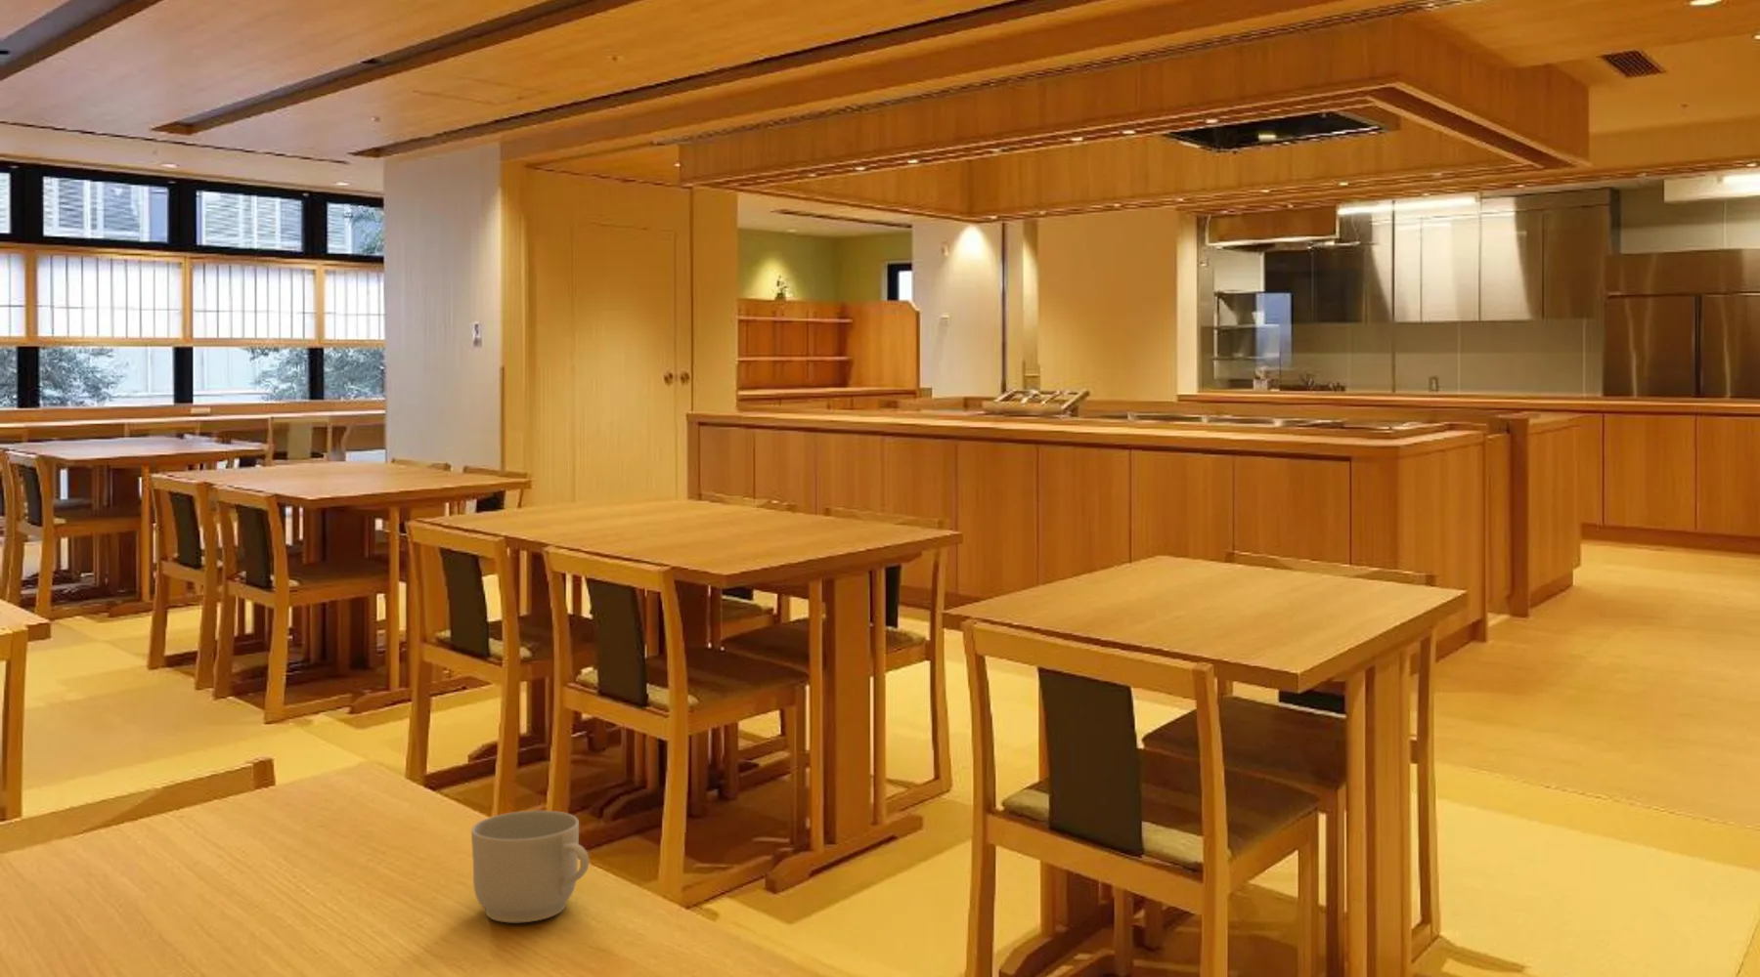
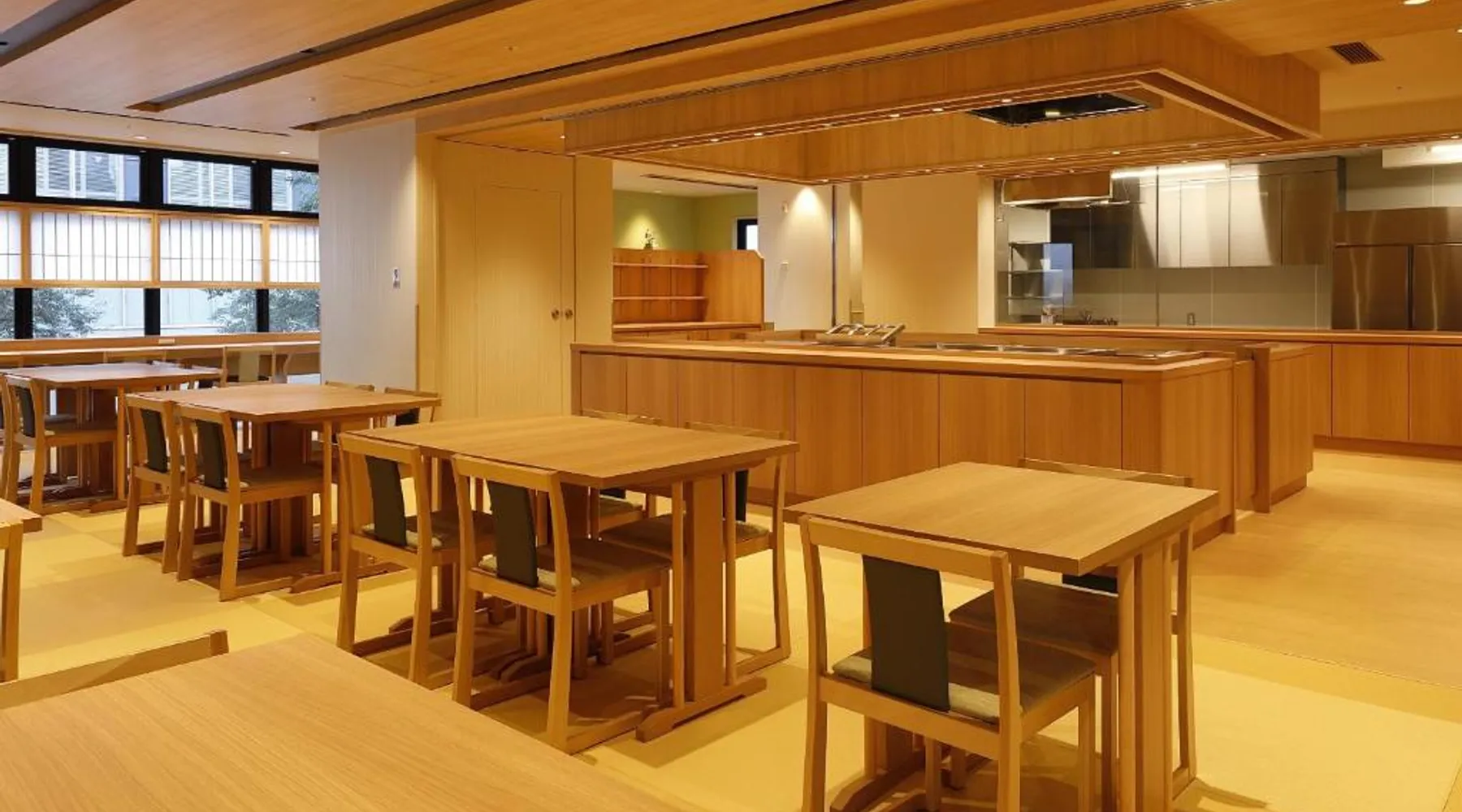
- mug (536, 869)
